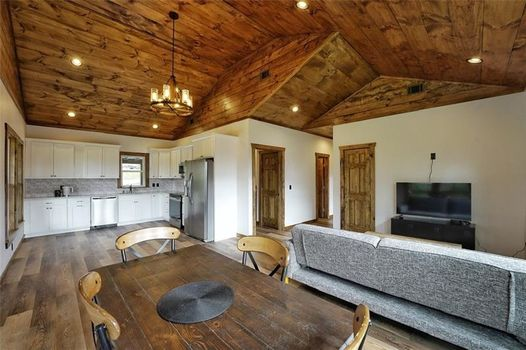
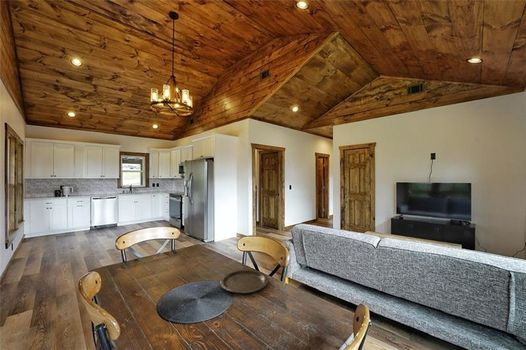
+ plate (244, 281)
